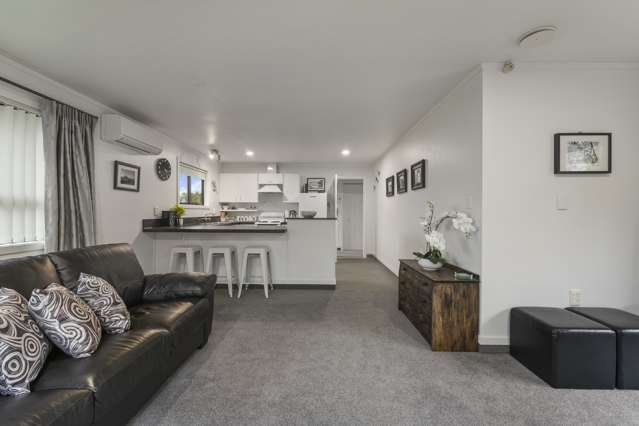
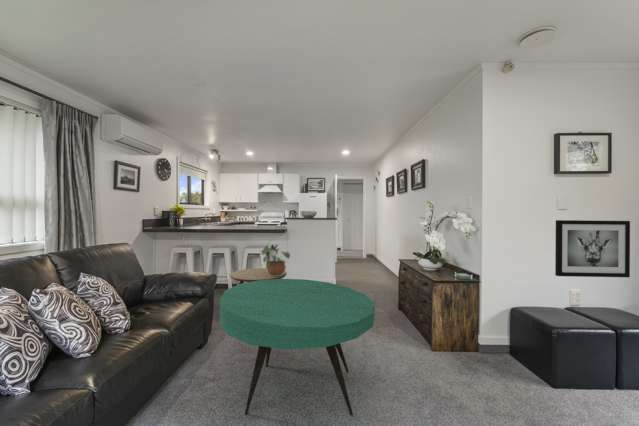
+ coffee table (298, 340)
+ potted plant (273, 258)
+ wall art (592, 248)
+ side table (257, 280)
